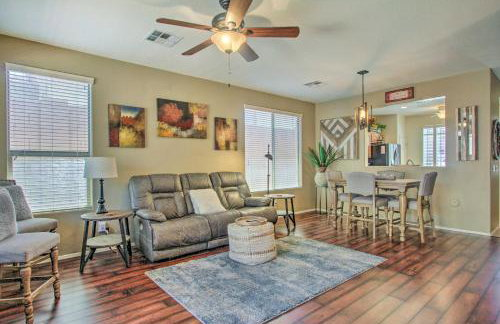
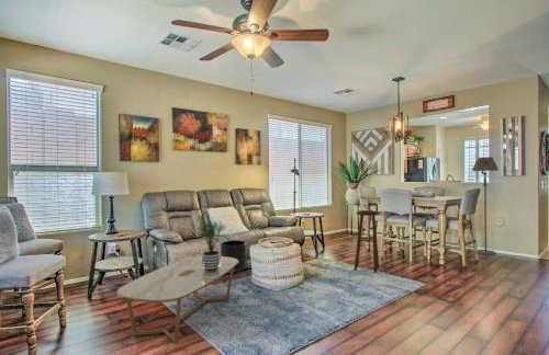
+ coffee table (187, 294)
+ floor lamp (484, 205)
+ planter (234, 257)
+ potted plant (211, 244)
+ stool (367, 240)
